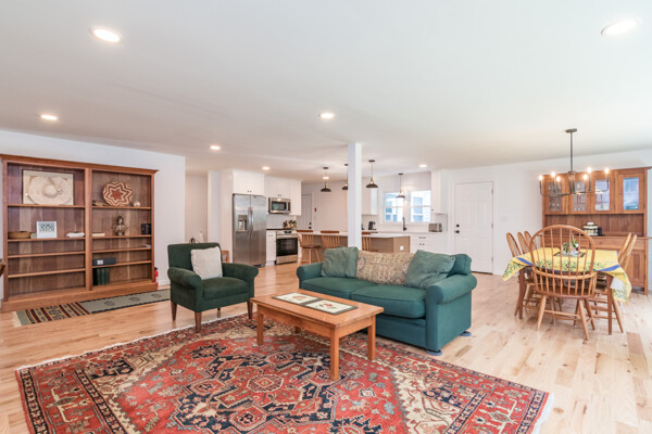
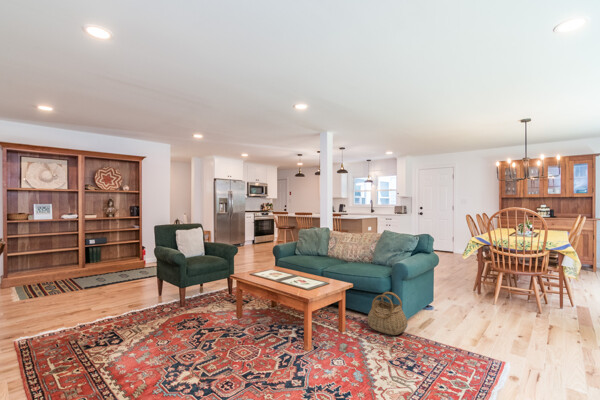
+ basket (387, 311)
